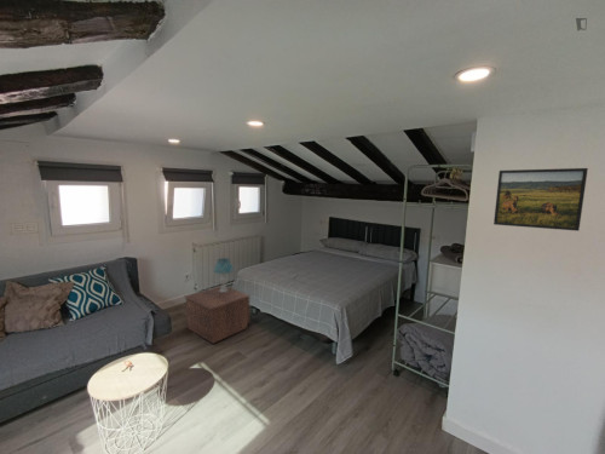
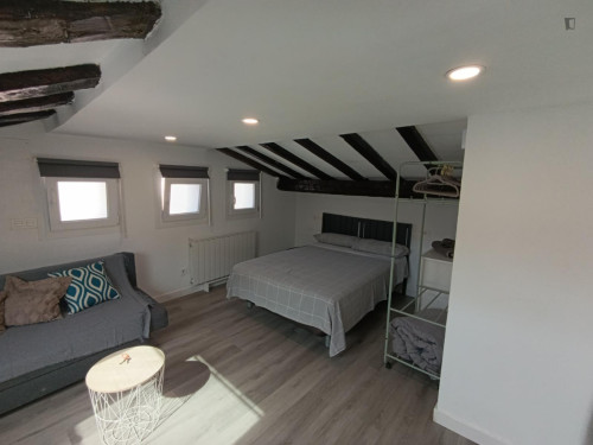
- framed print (536, 199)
- table lamp (223, 275)
- nightstand (218, 311)
